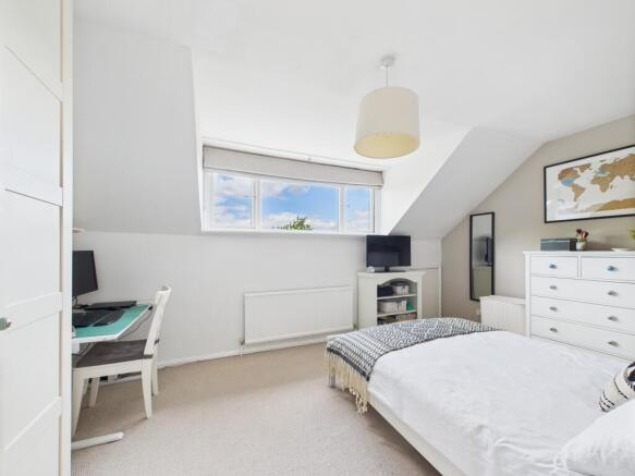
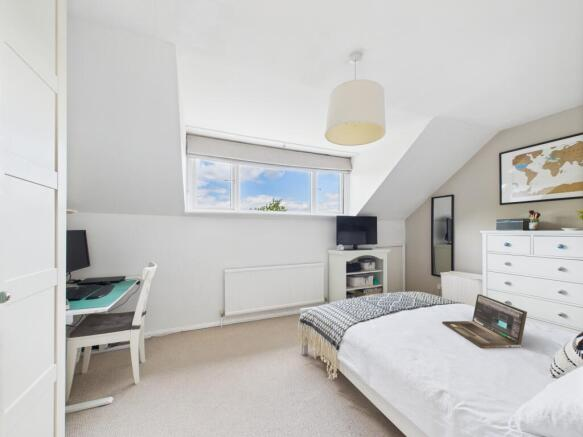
+ laptop (480, 318)
